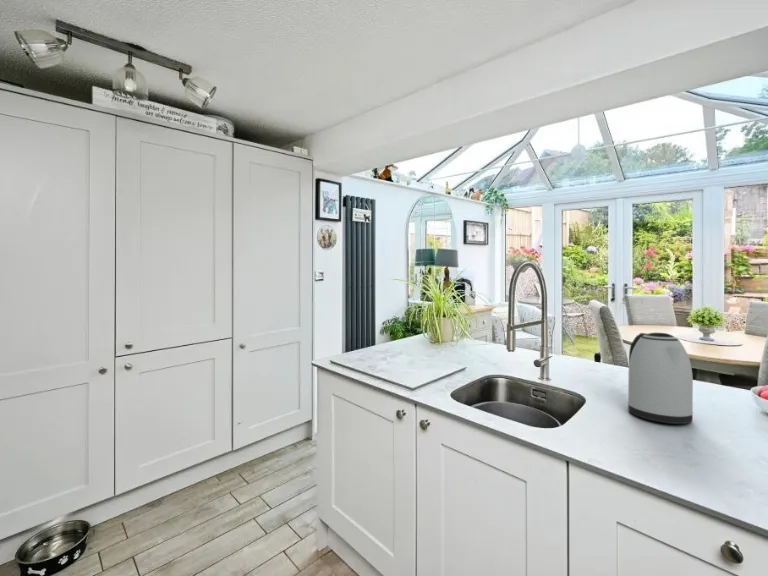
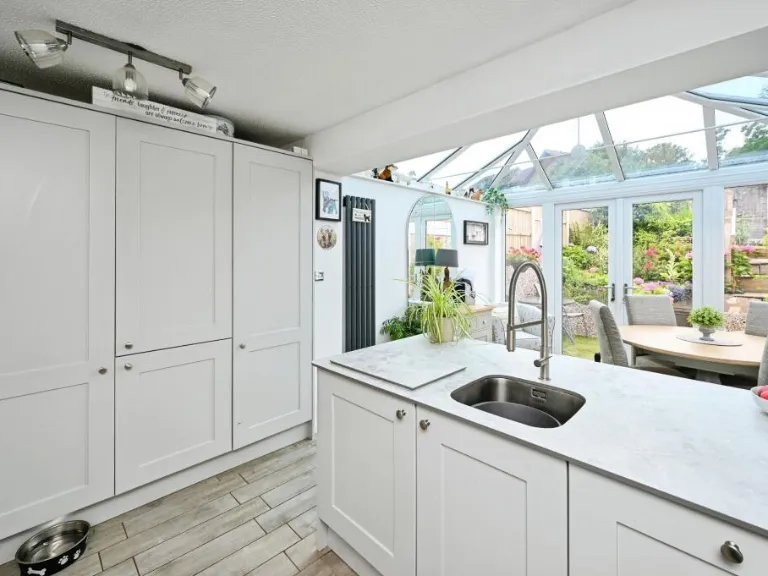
- kettle (652, 371)
